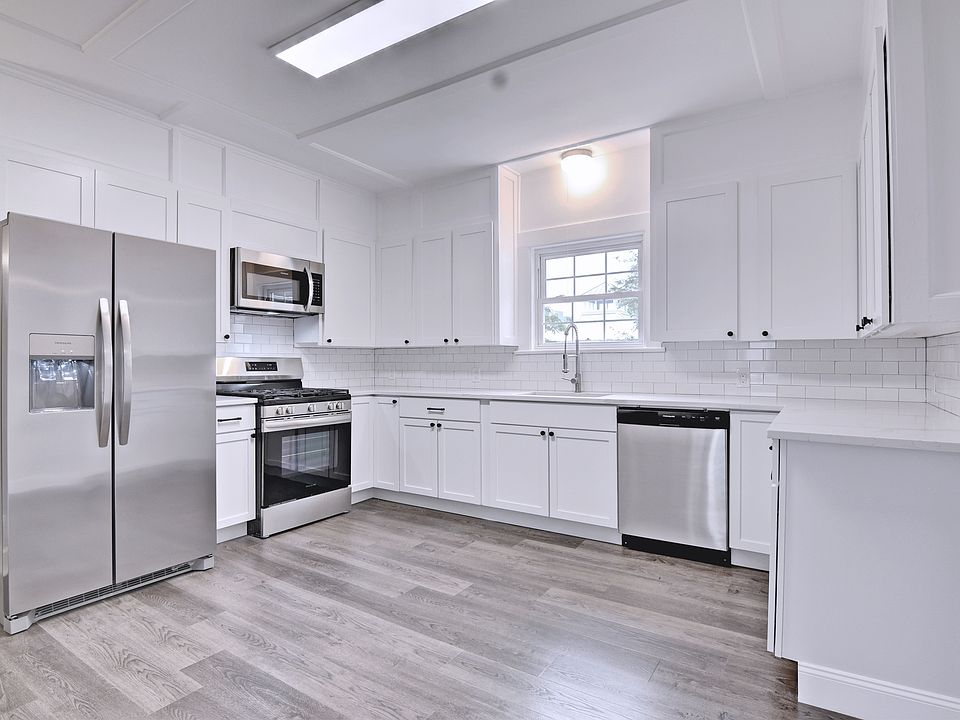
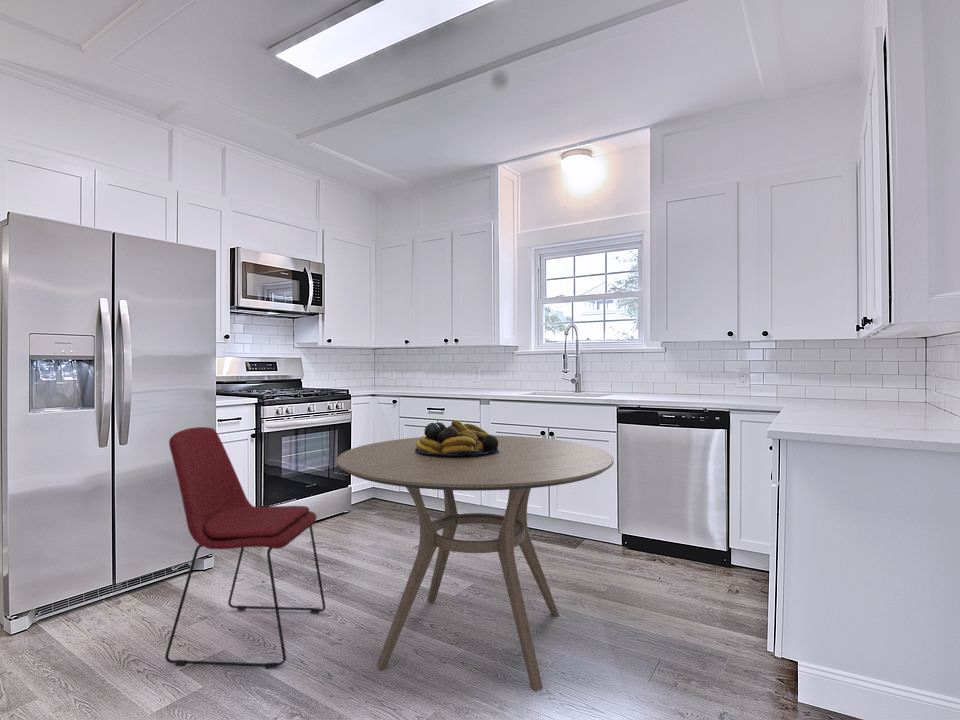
+ chair (246, 532)
+ fruit bowl (456, 435)
+ dining table (475, 545)
